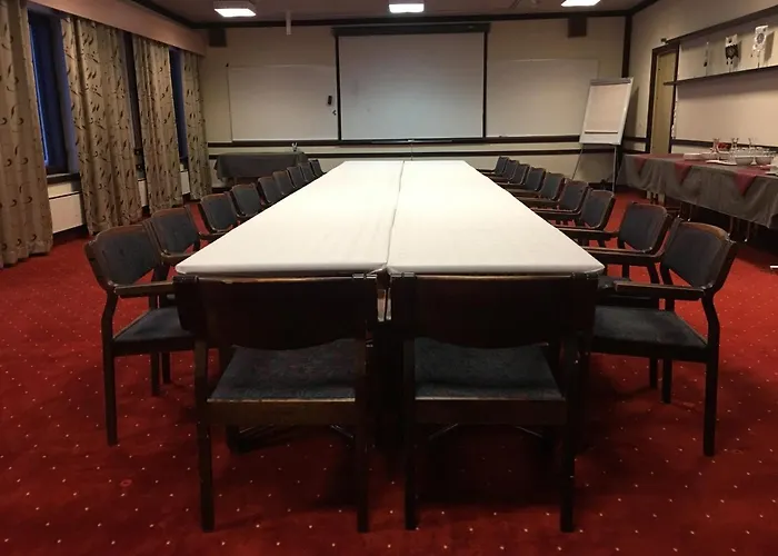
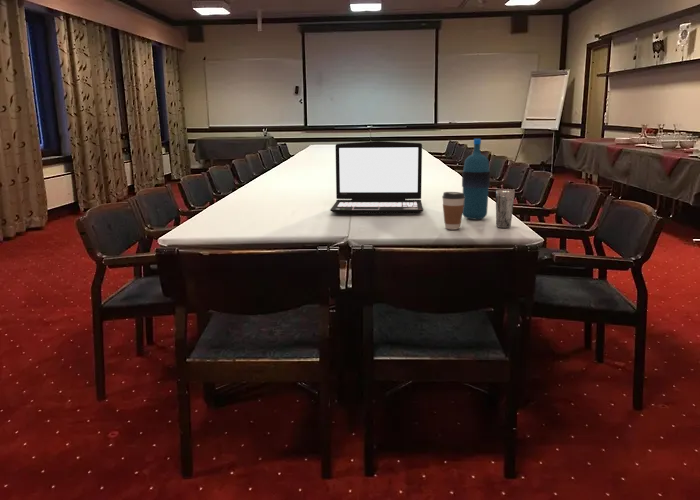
+ laptop (377, 176)
+ water bottle (475, 179)
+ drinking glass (504, 208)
+ coffee cup (453, 210)
